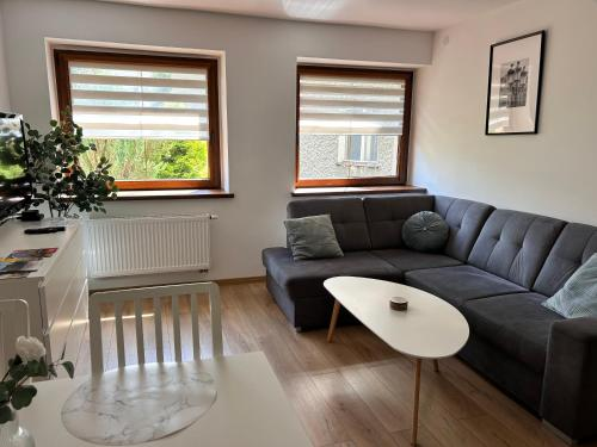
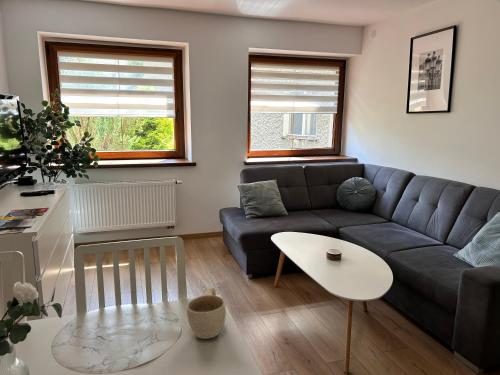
+ cup (209, 313)
